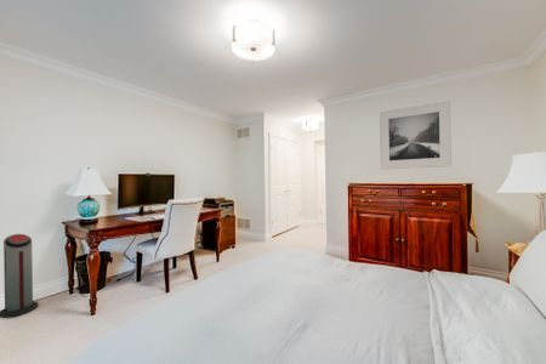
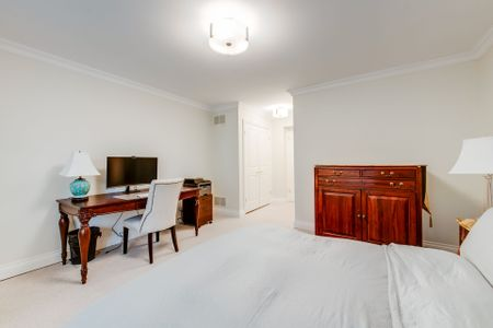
- air purifier (18, 272)
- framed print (413, 137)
